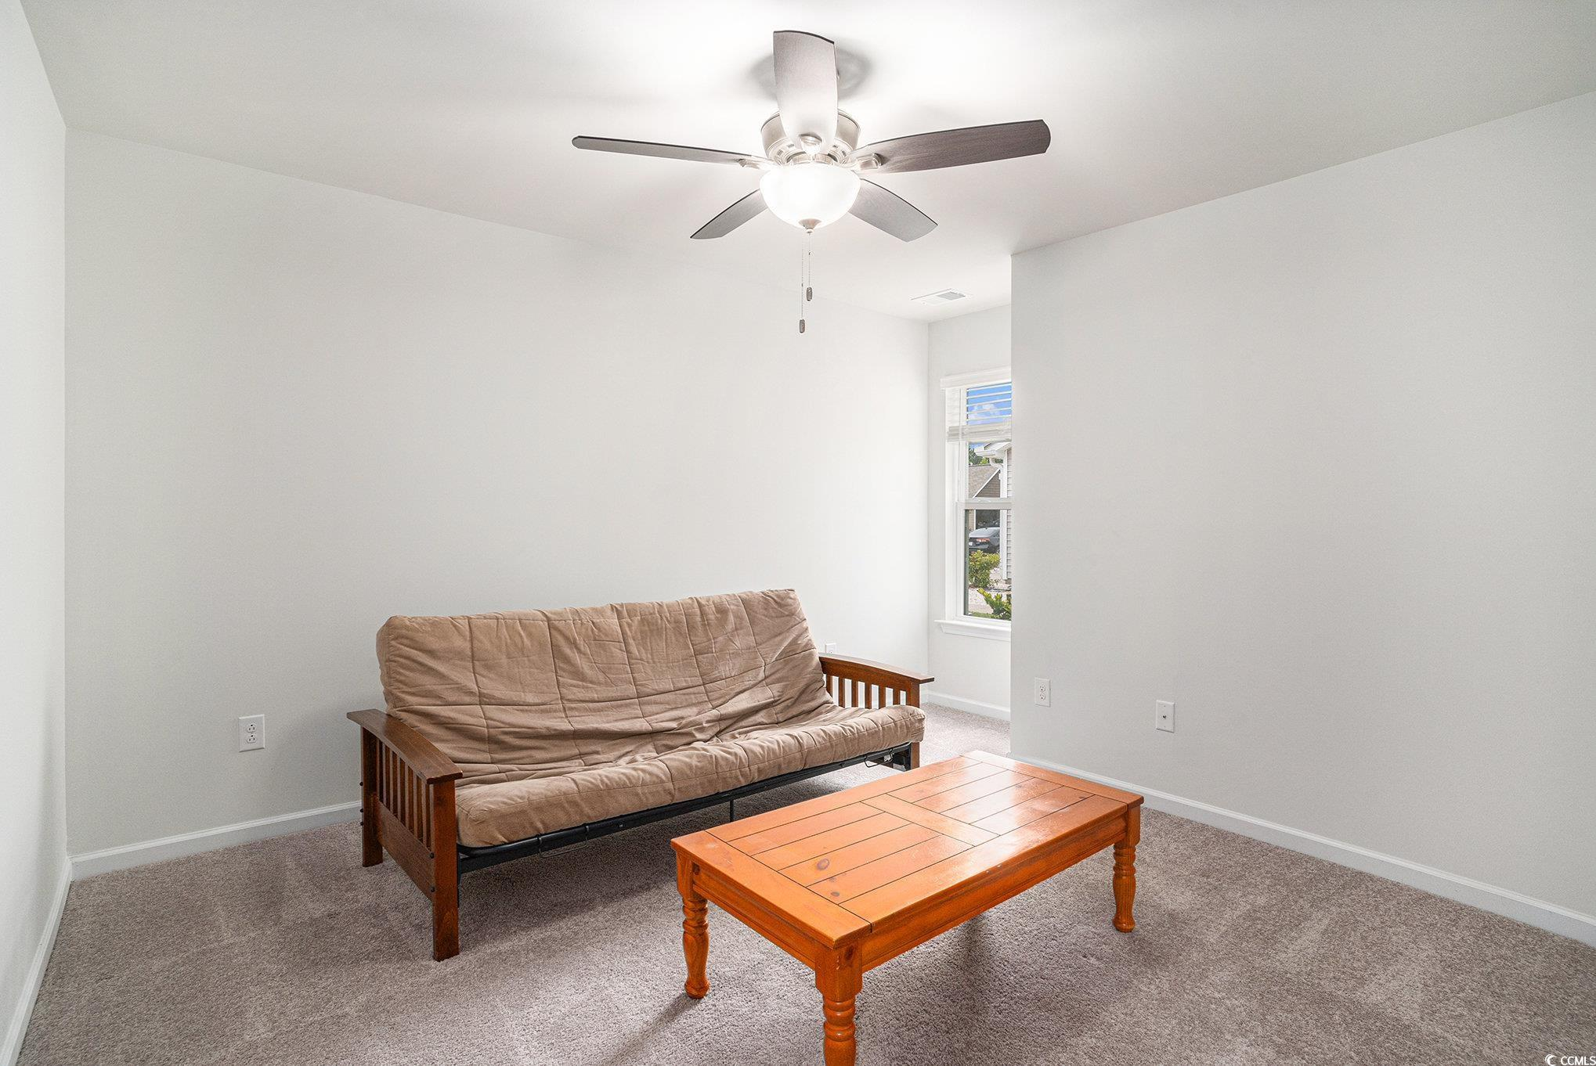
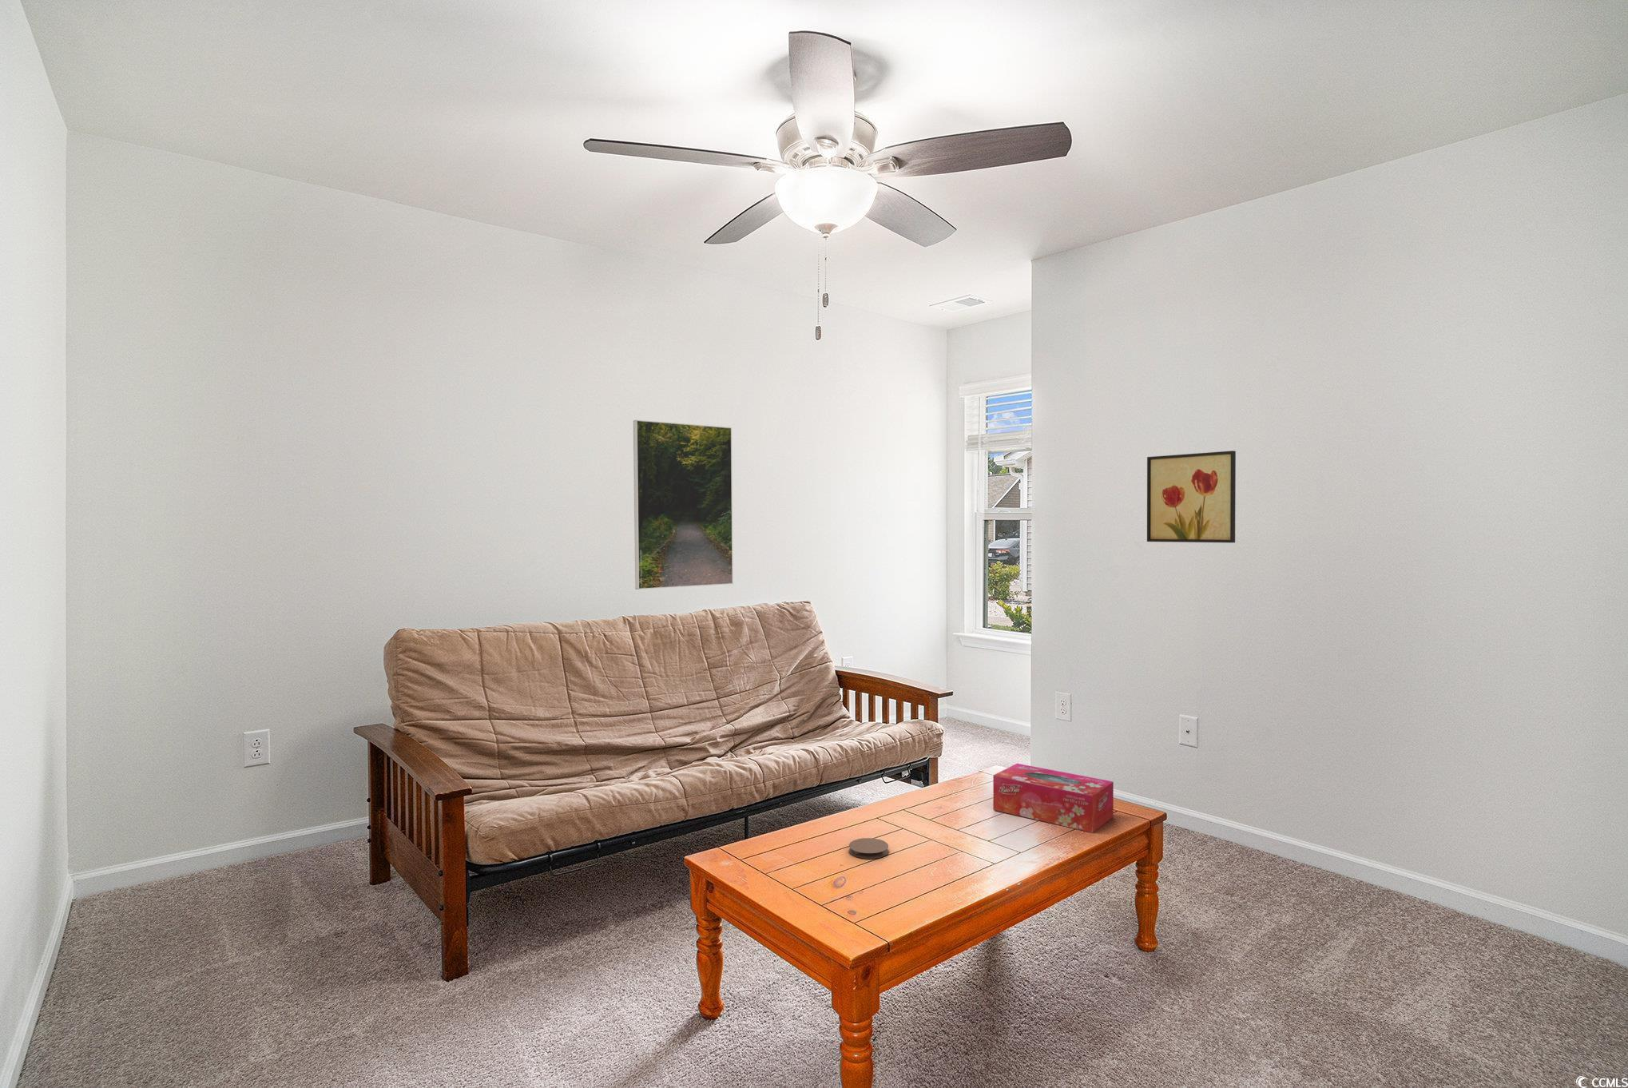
+ coaster (868, 848)
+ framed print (685, 505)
+ wall art (1190, 498)
+ tissue box (1053, 795)
